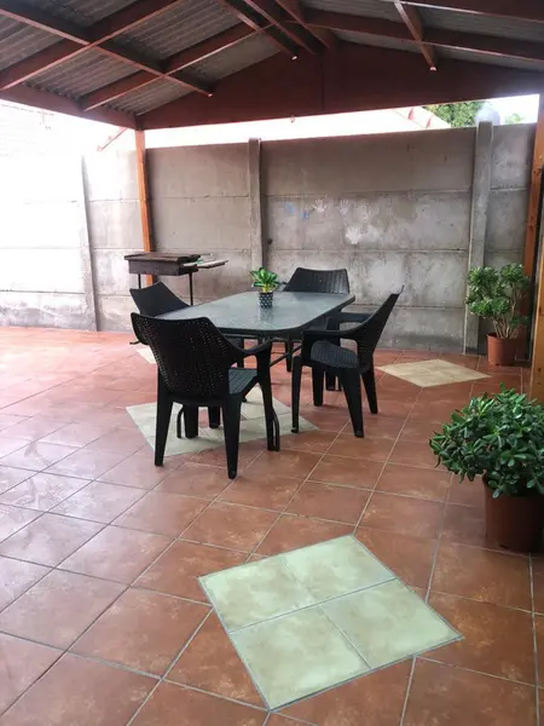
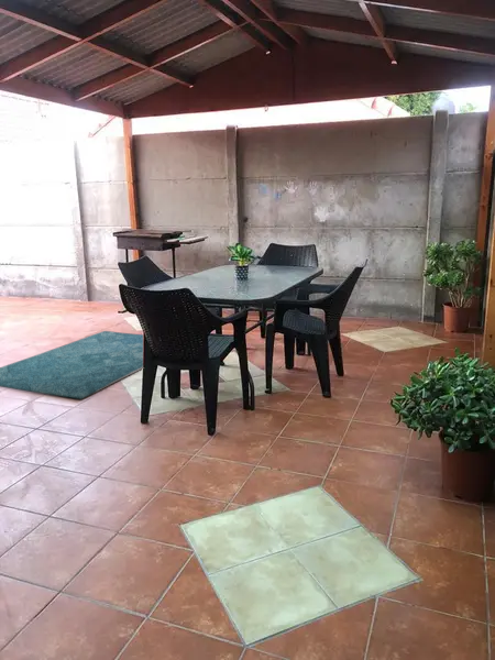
+ rug (95, 358)
